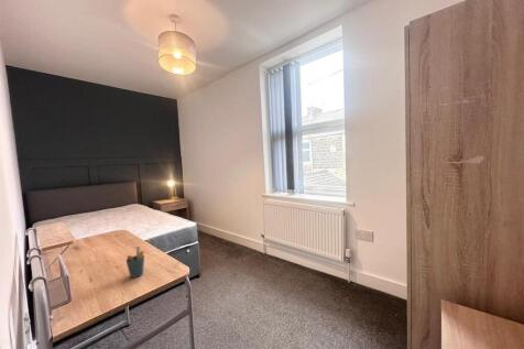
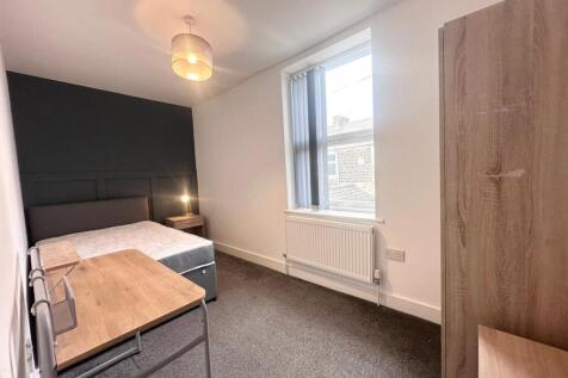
- pen holder (135, 261)
